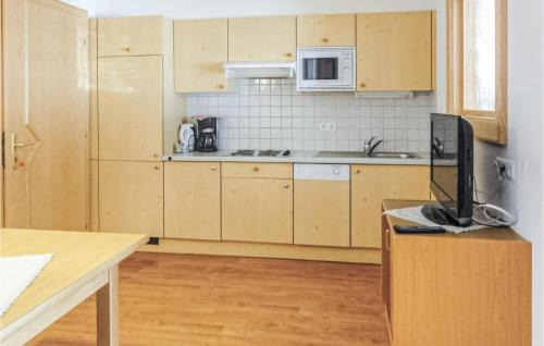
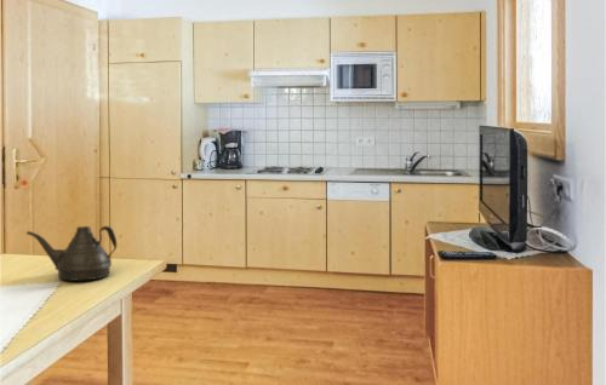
+ teapot (73, 251)
